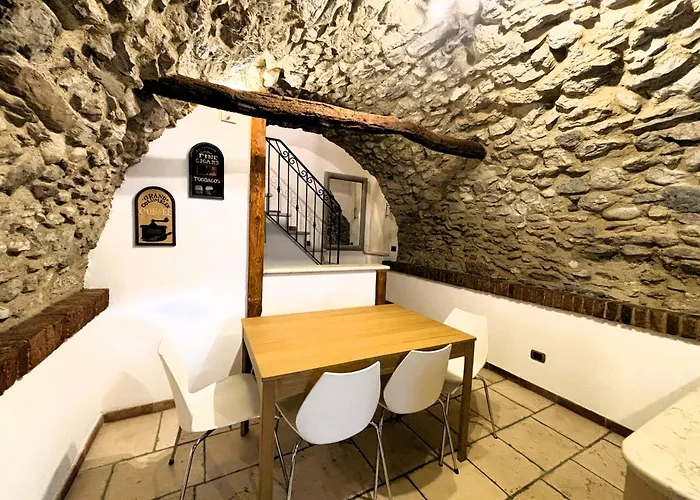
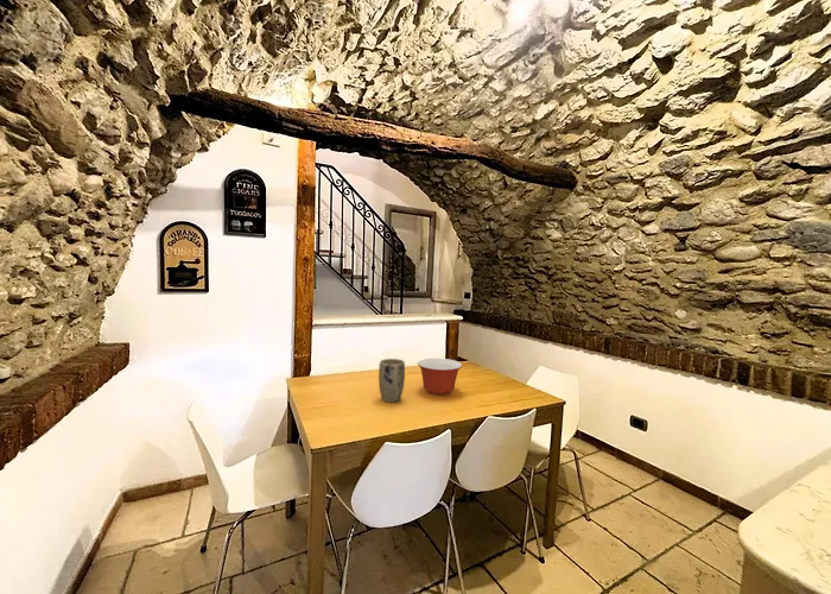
+ mixing bowl (438, 377)
+ plant pot (391, 380)
